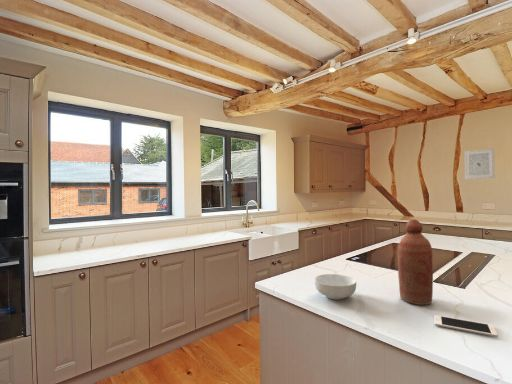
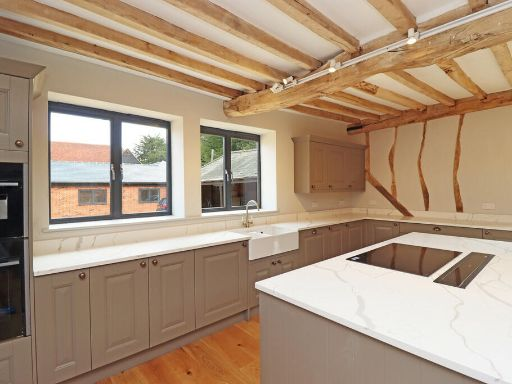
- wall art (479, 164)
- bottle (414, 259)
- cell phone (463, 325)
- cereal bowl (335, 287)
